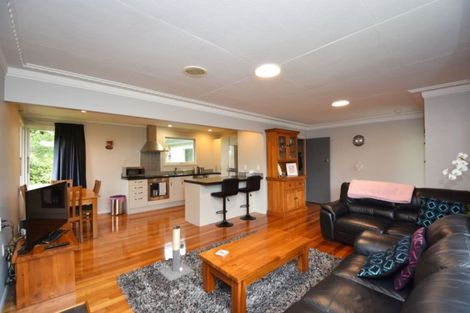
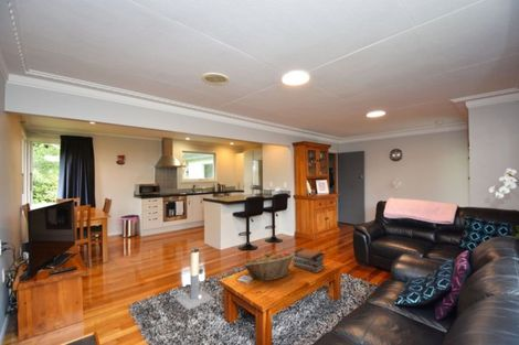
+ book stack (308, 259)
+ fruit basket (269, 263)
